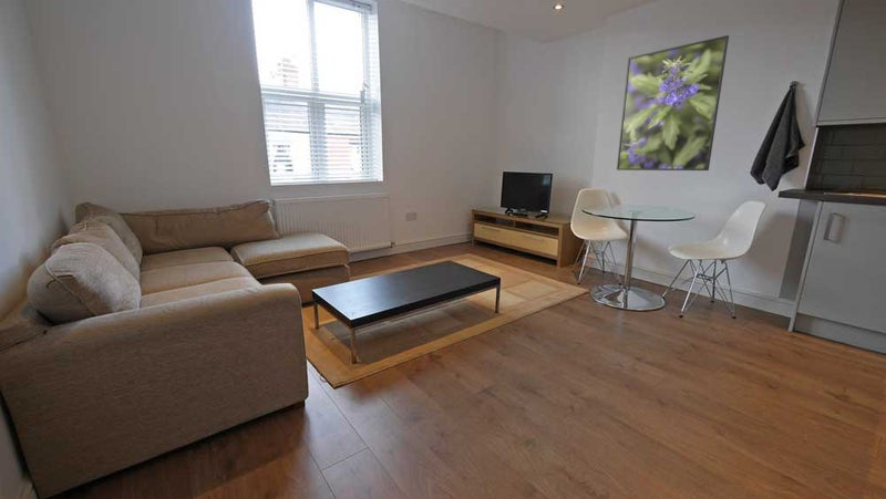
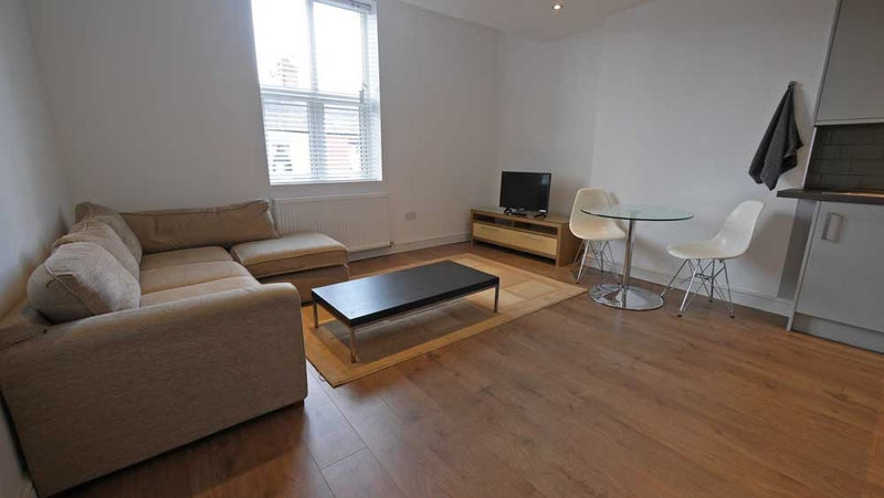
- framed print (666, 111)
